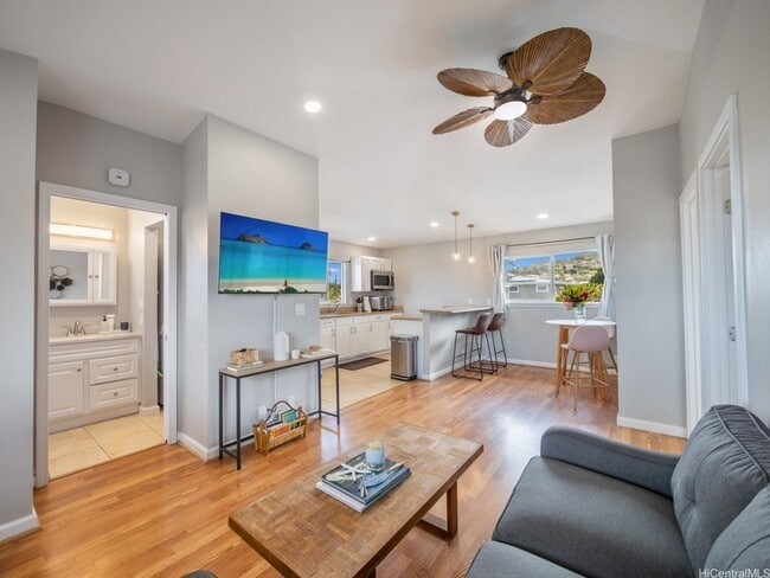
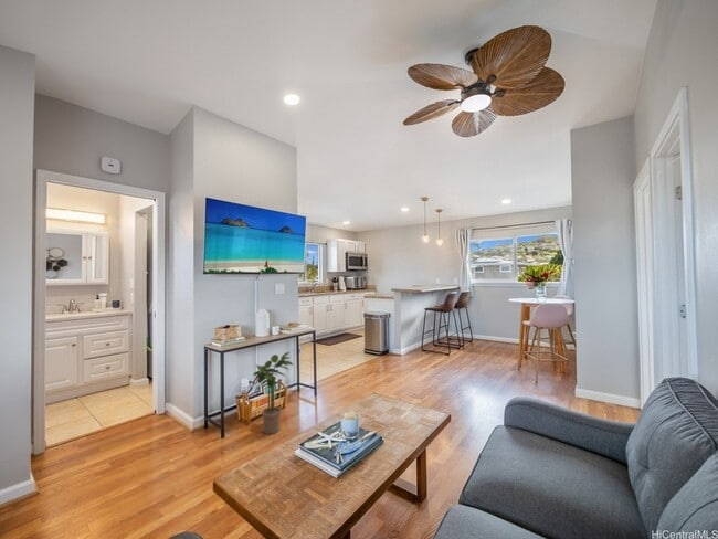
+ potted plant (271, 391)
